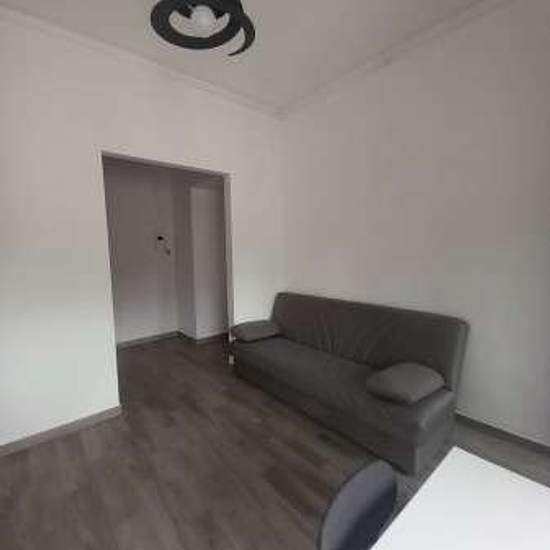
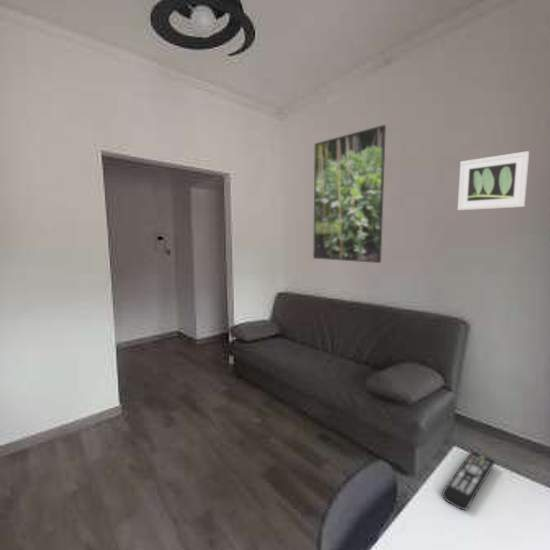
+ remote control (469, 478)
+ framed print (490, 182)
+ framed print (345, 199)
